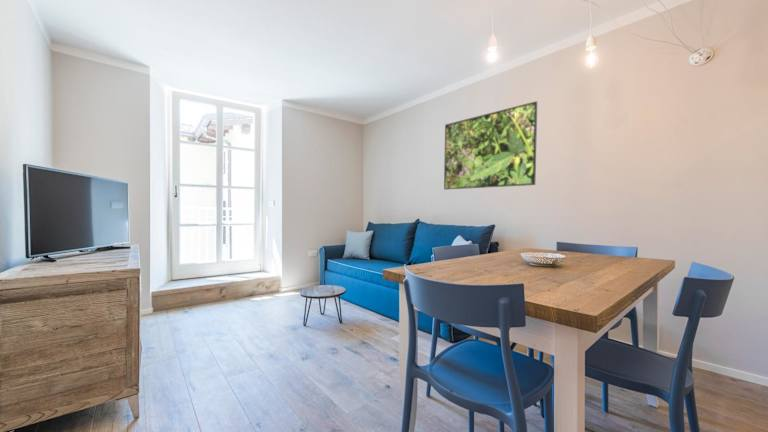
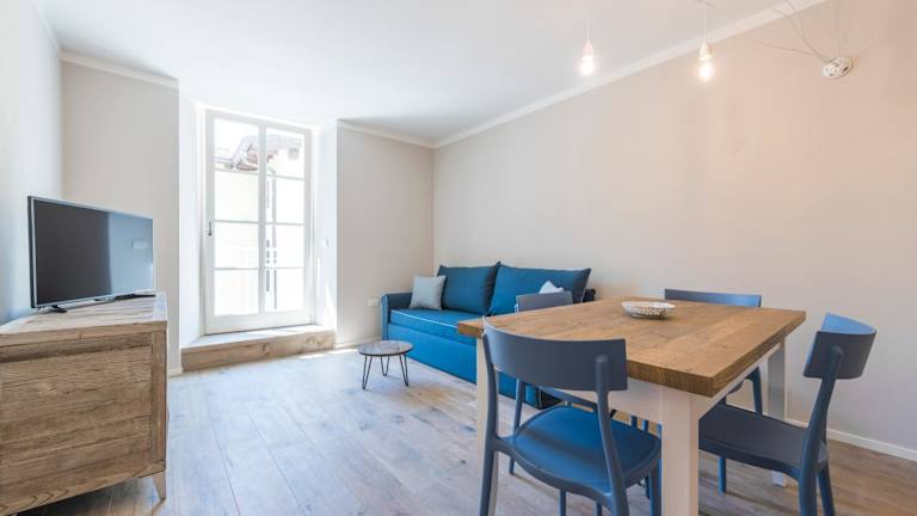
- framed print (484, 151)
